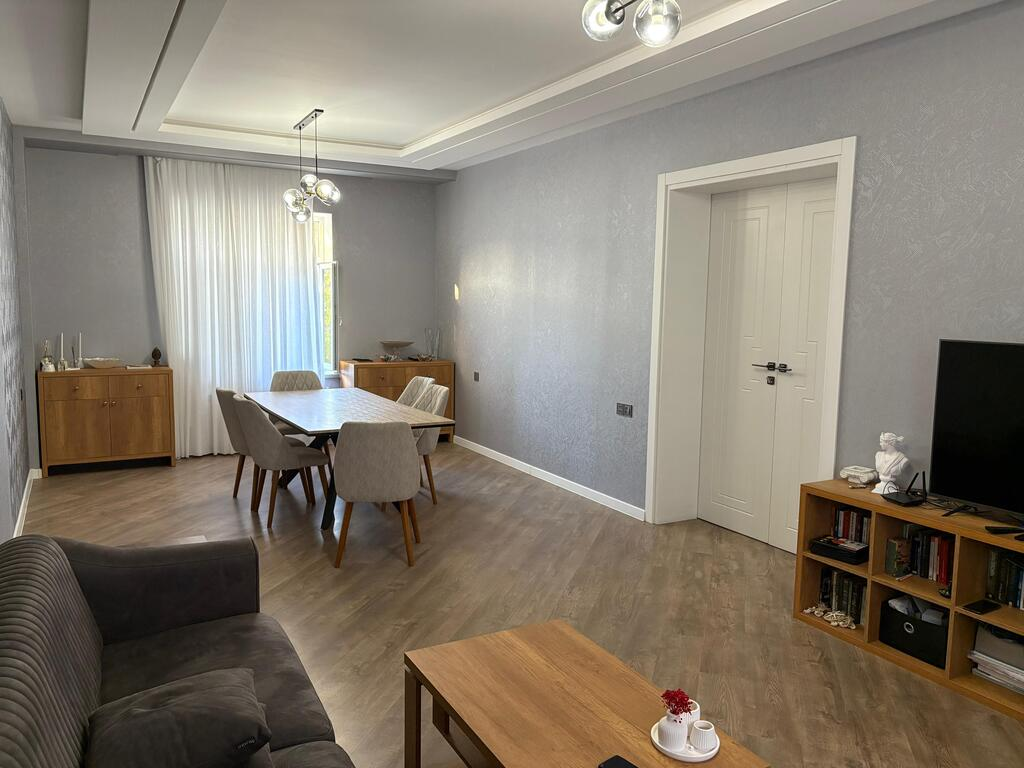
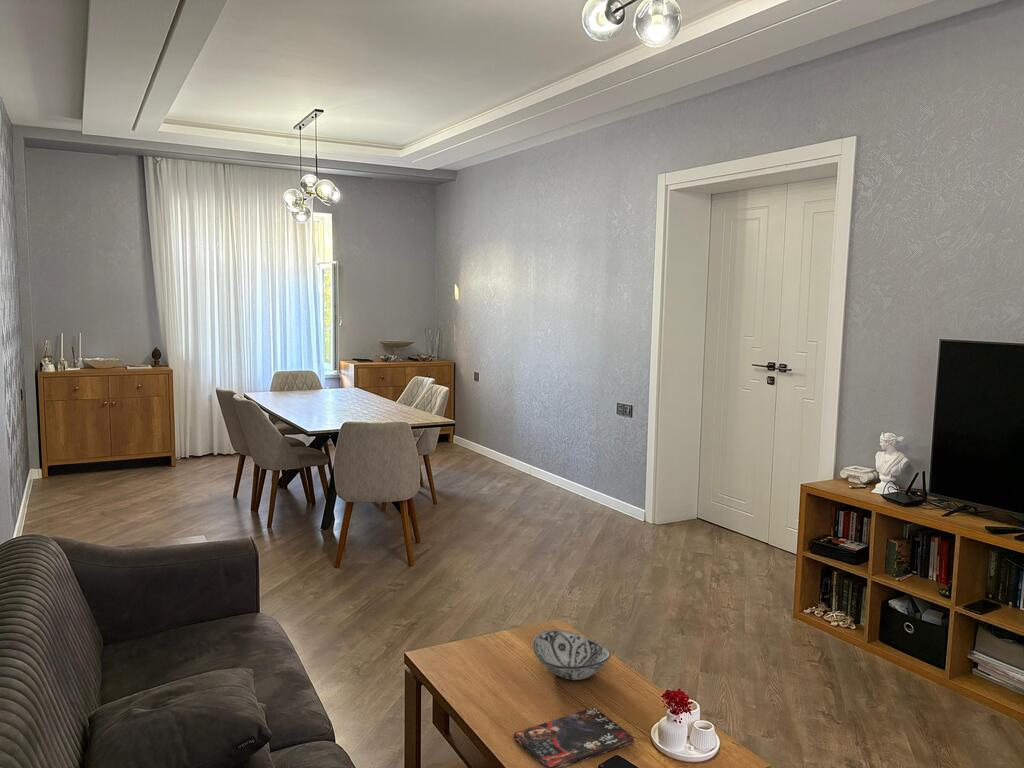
+ decorative bowl (570, 659)
+ book (573, 737)
